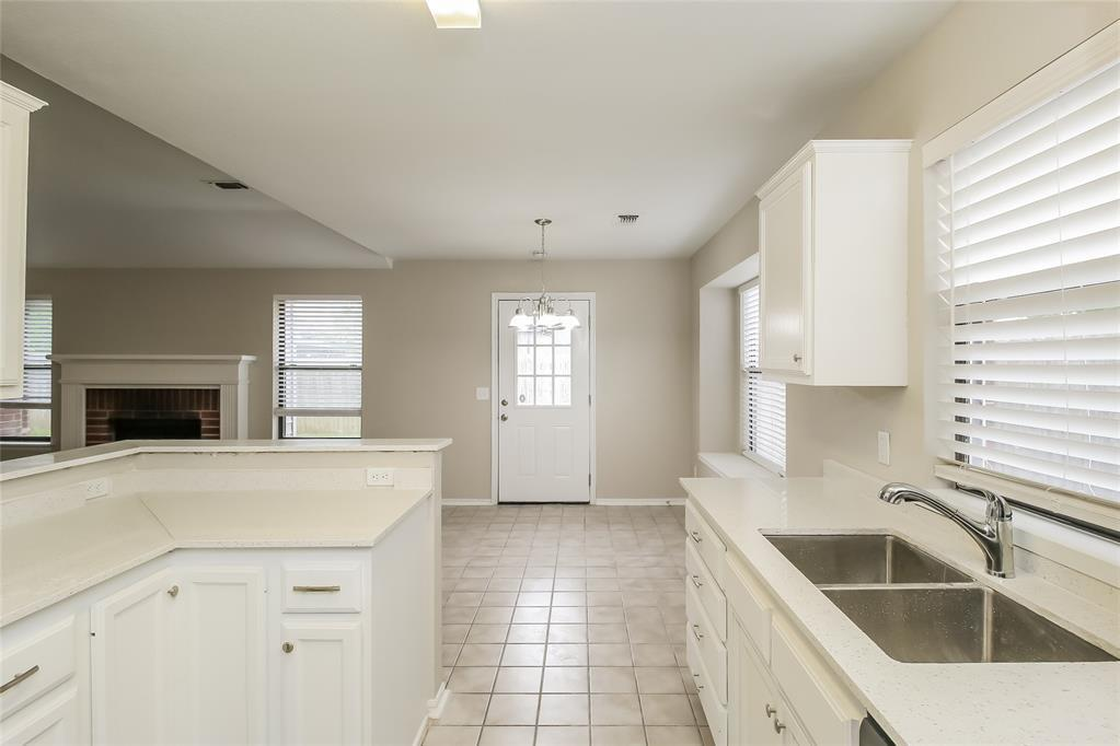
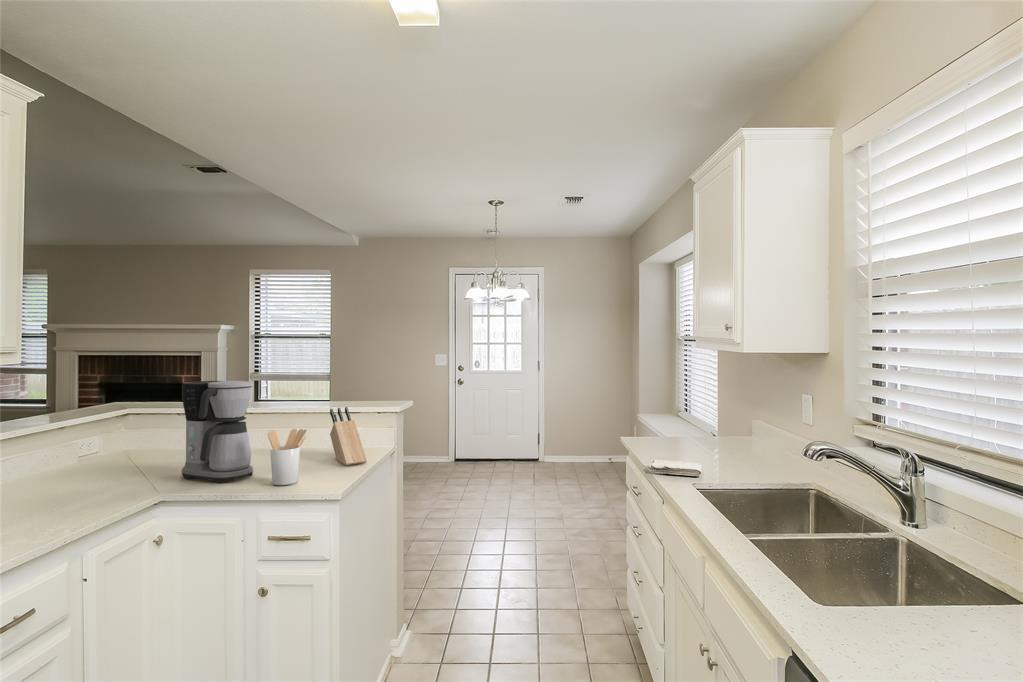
+ utensil holder (289, 454)
+ coffee maker (212, 428)
+ washcloth (675, 467)
+ knife block (346, 434)
